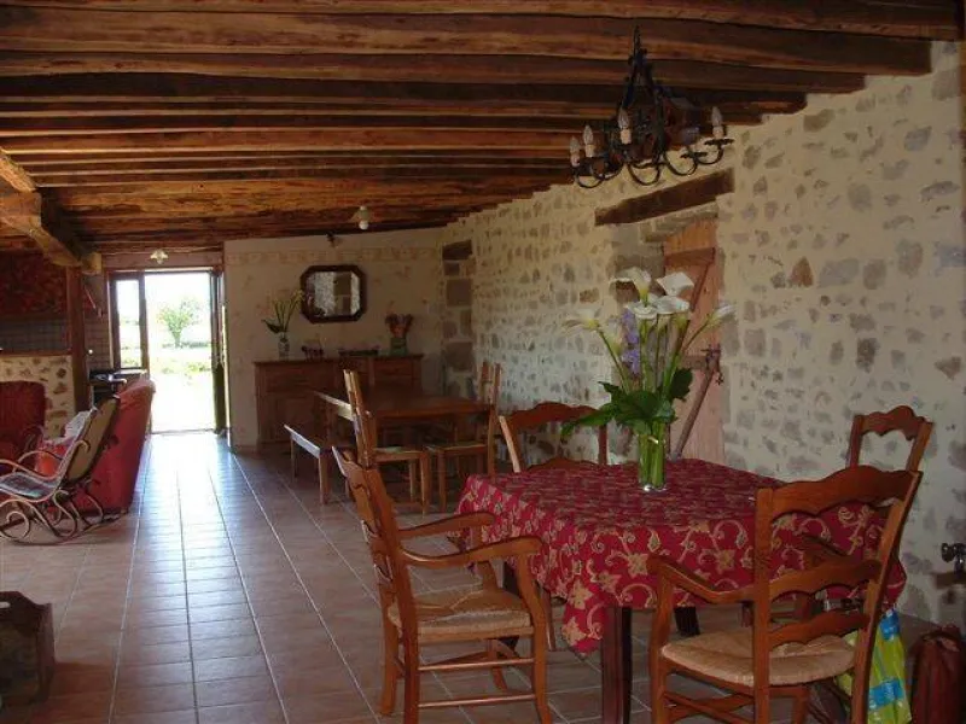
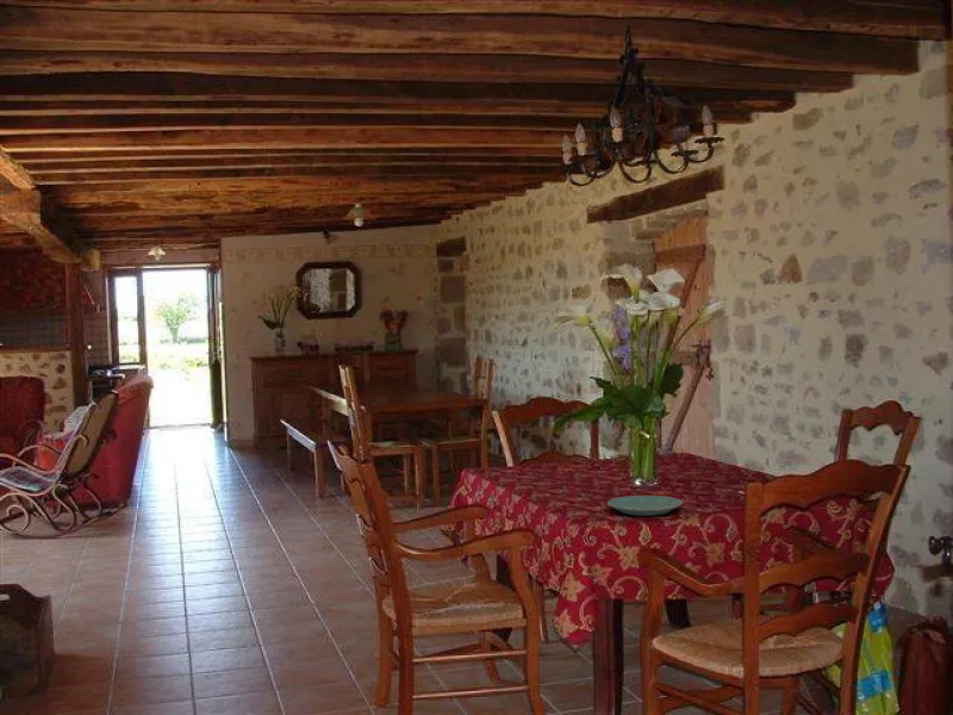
+ plate (644, 505)
